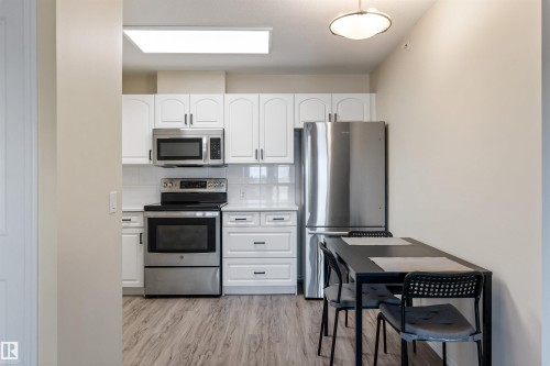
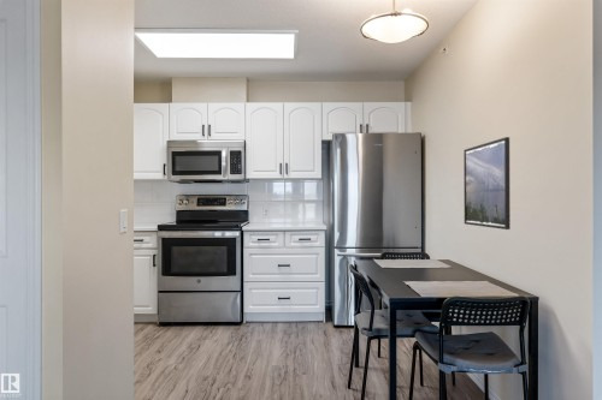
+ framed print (484, 185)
